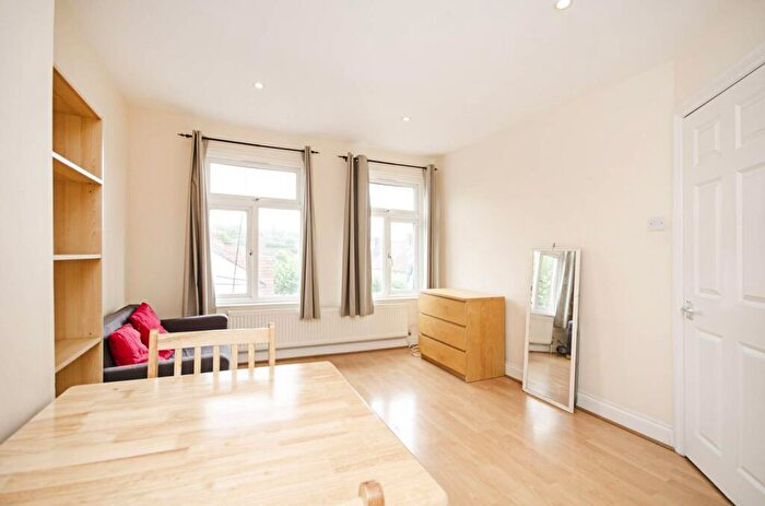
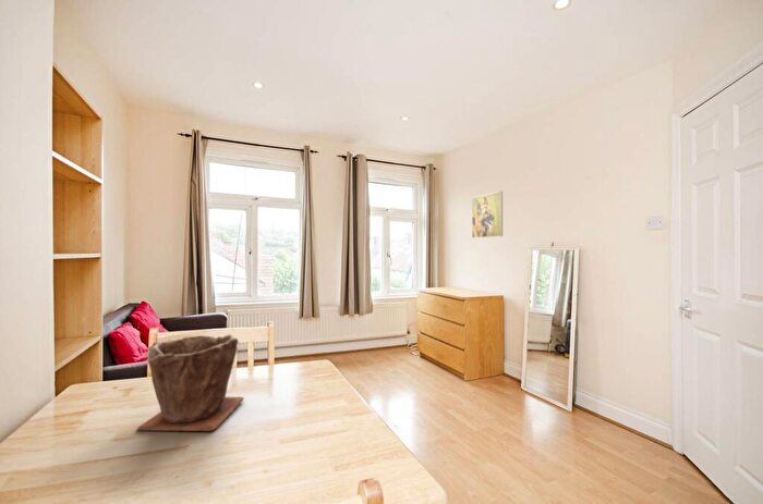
+ plant pot (195, 376)
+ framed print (486, 216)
